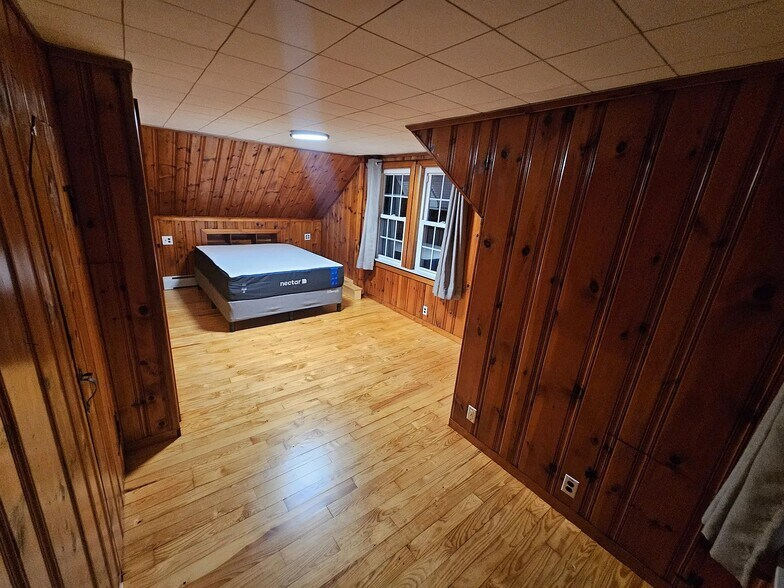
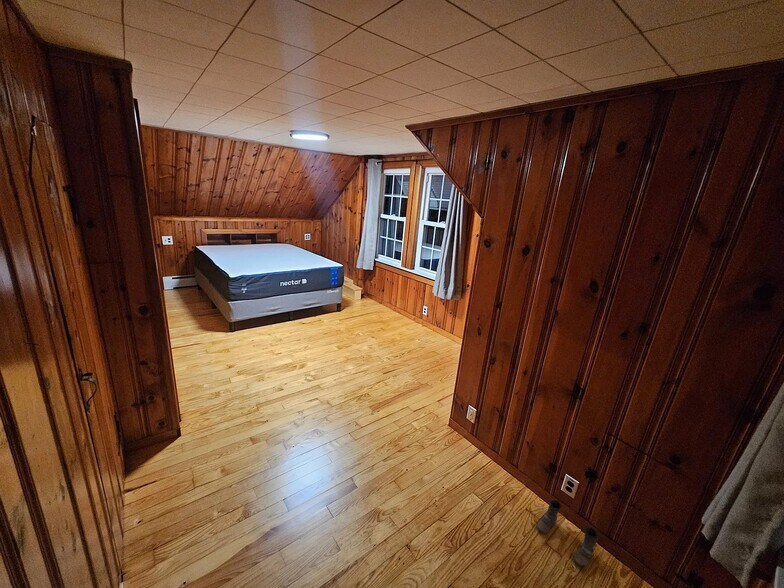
+ boots (554, 523)
